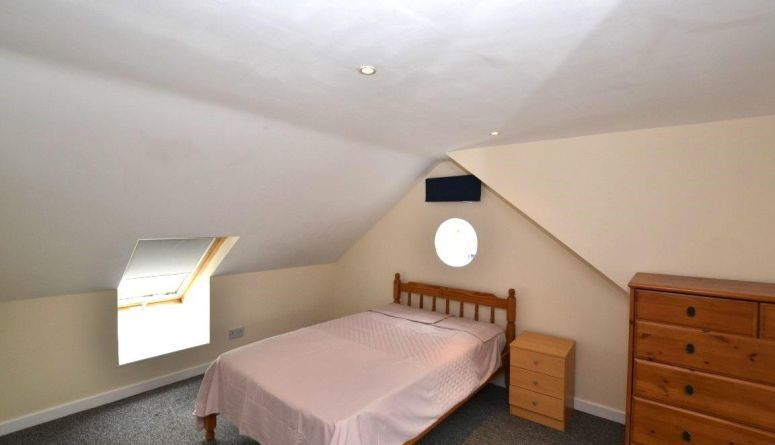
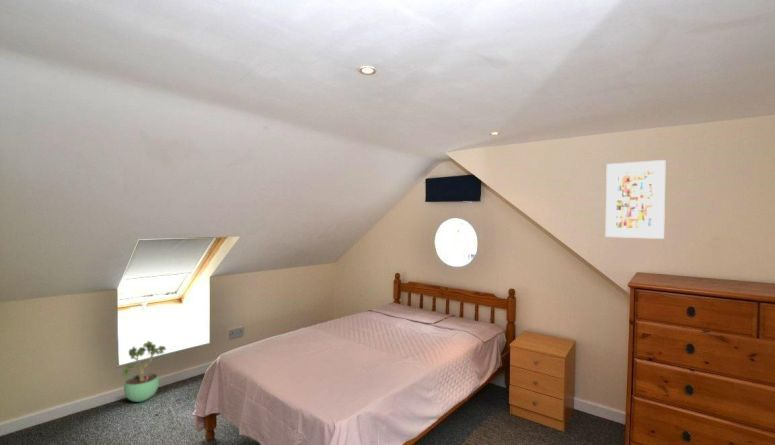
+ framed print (634, 200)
+ potted plant (143, 370)
